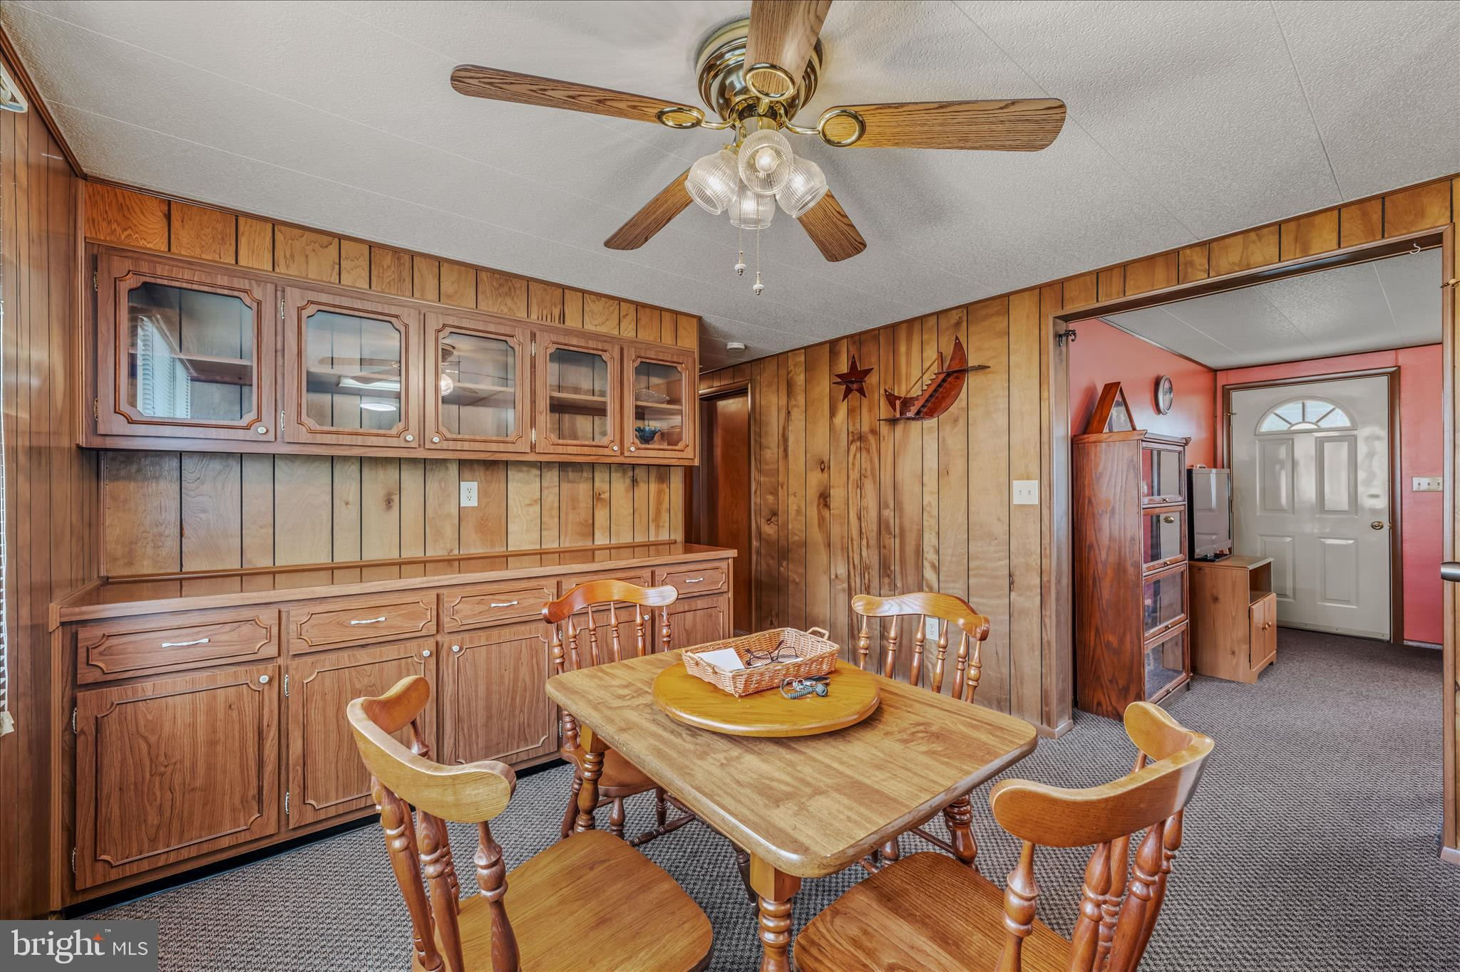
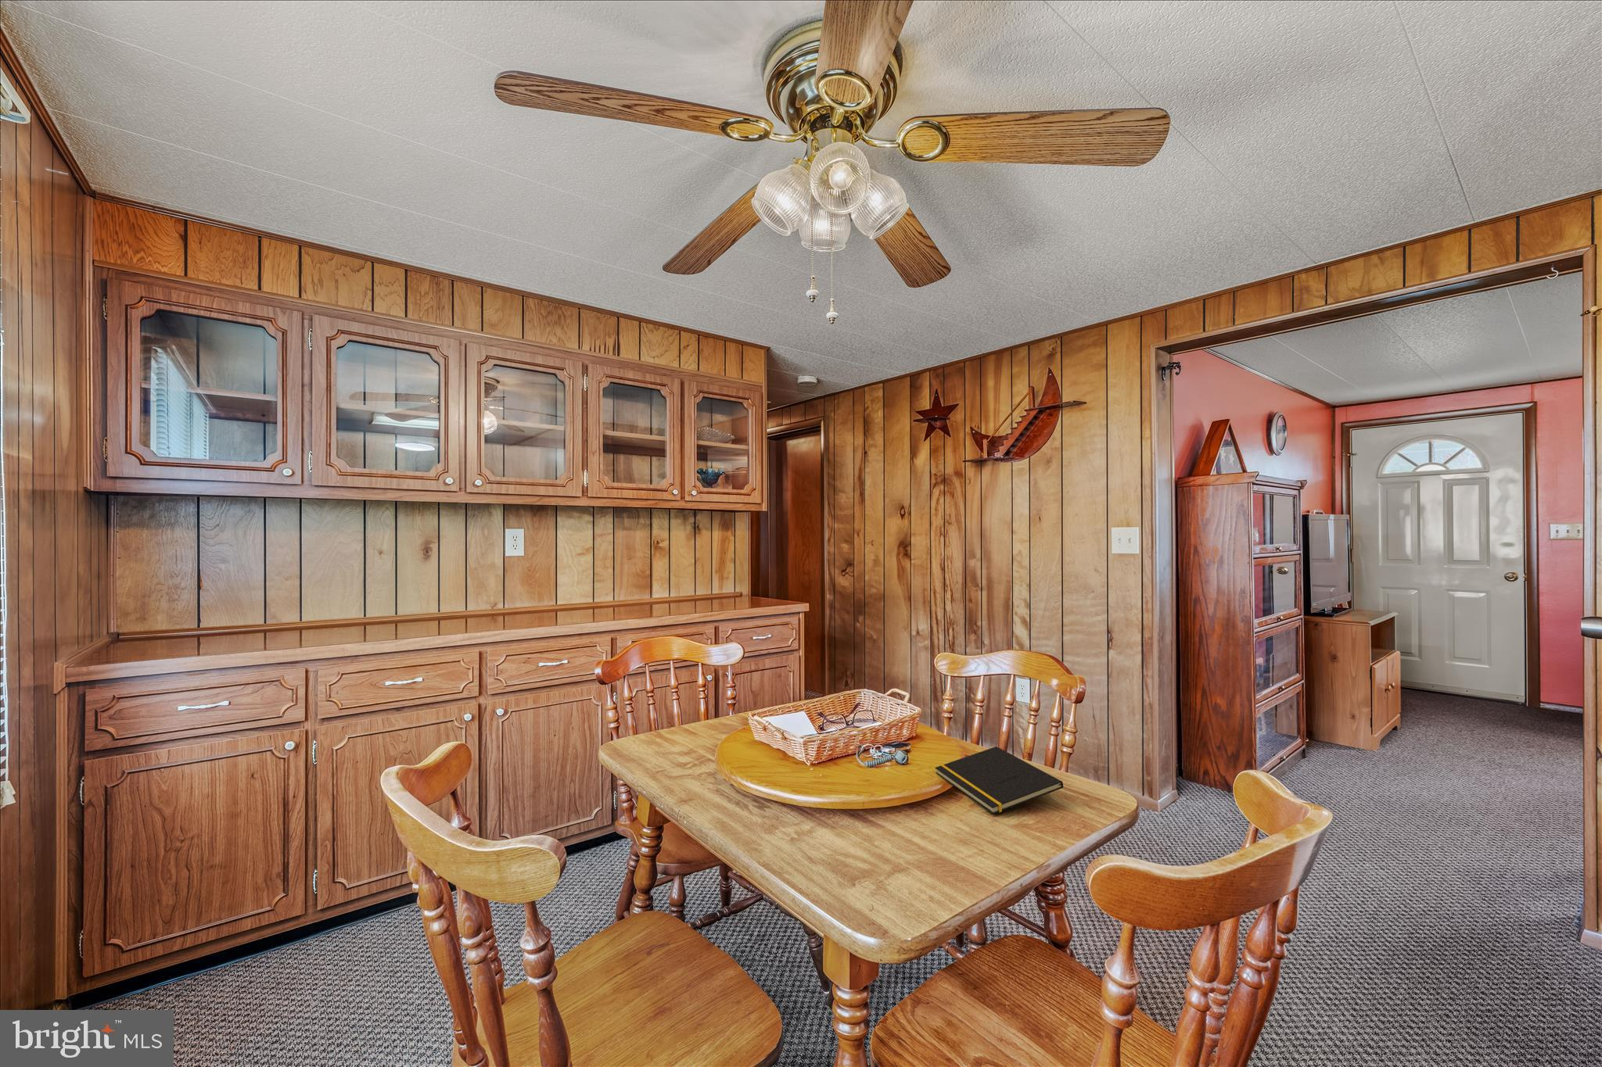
+ notepad (995, 776)
